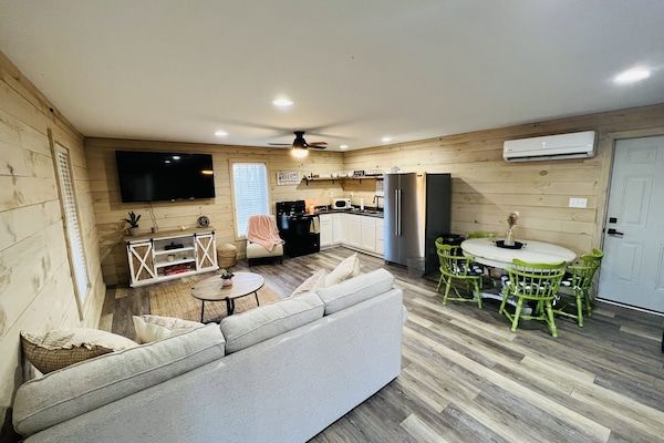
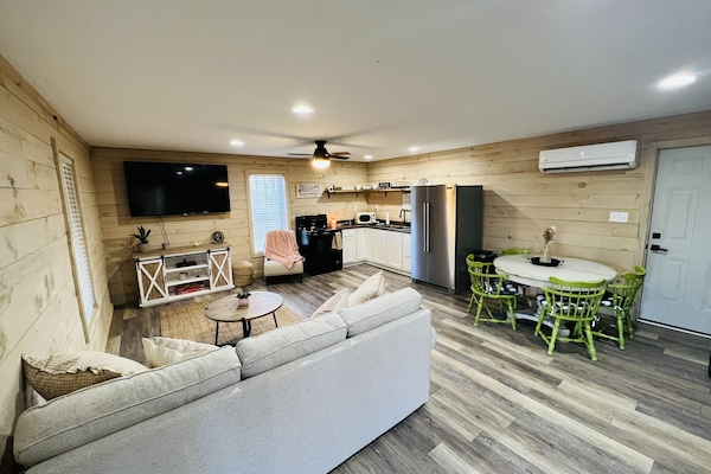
- wastebasket (415, 267)
